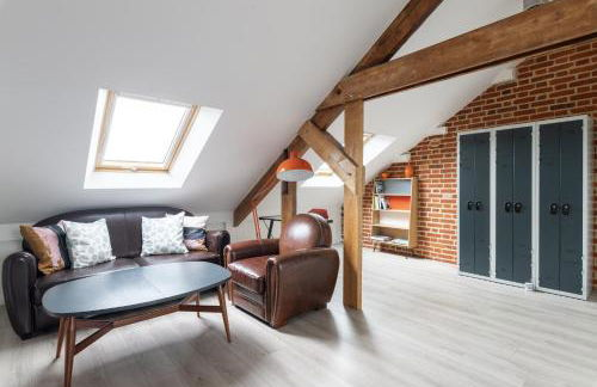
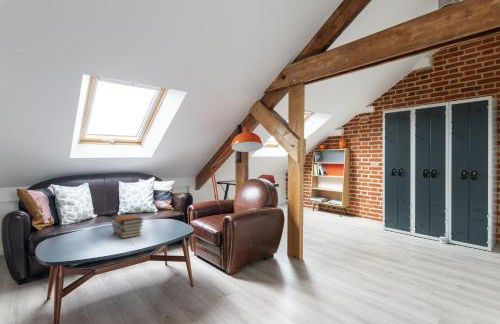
+ book stack (127, 225)
